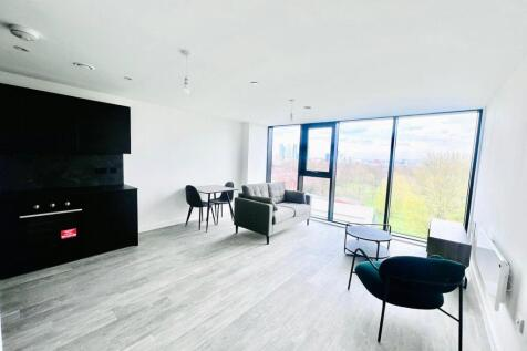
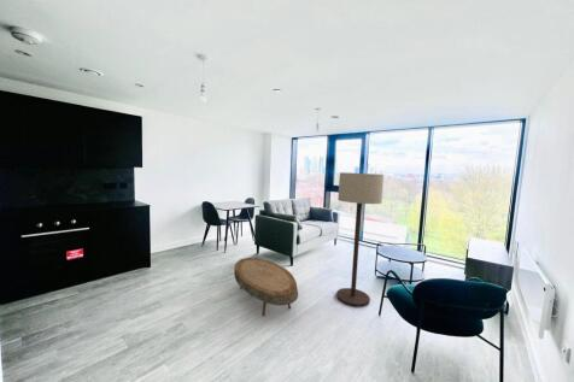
+ coffee table (263, 284)
+ floor lamp (356, 236)
